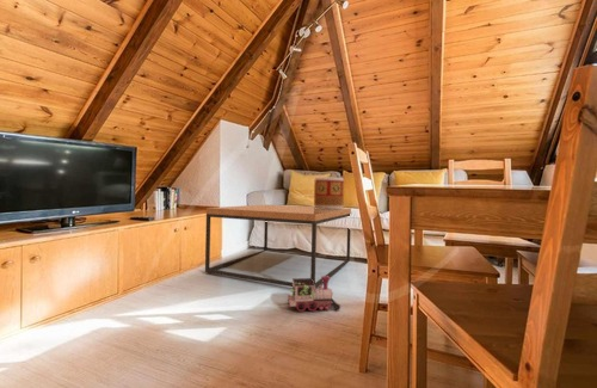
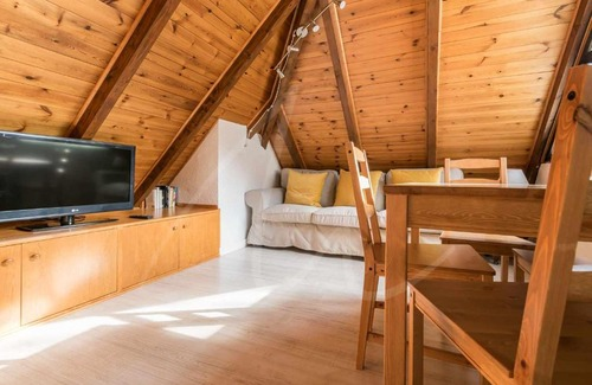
- decorative container (328, 192)
- toy train (313, 292)
- coffee table (284, 252)
